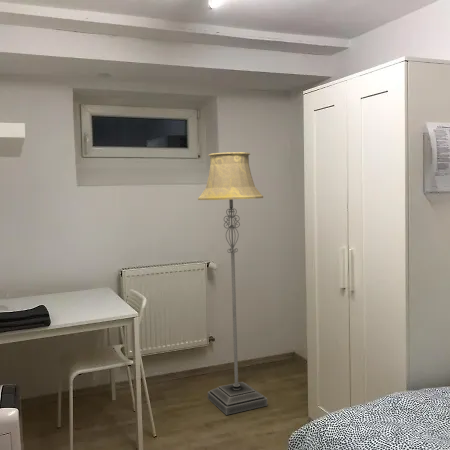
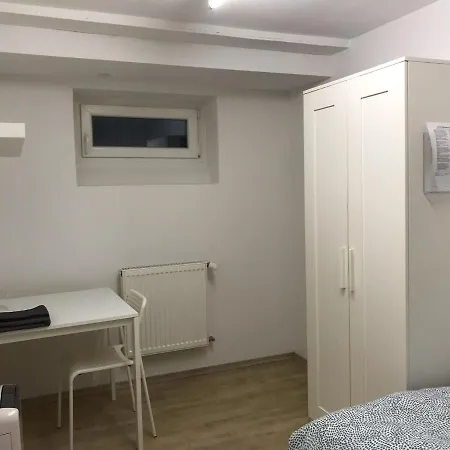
- floor lamp (233, 279)
